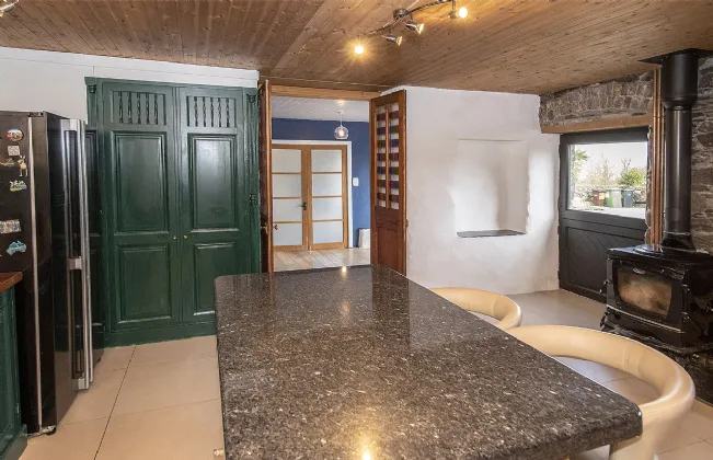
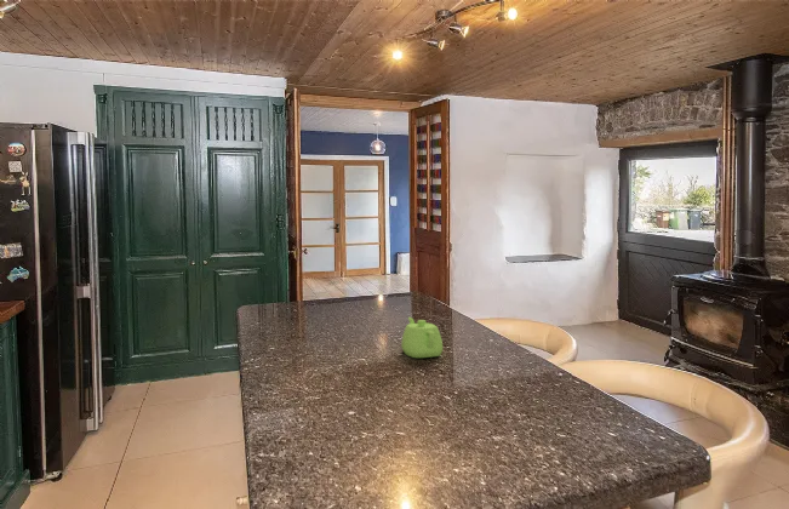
+ teapot (421, 336)
